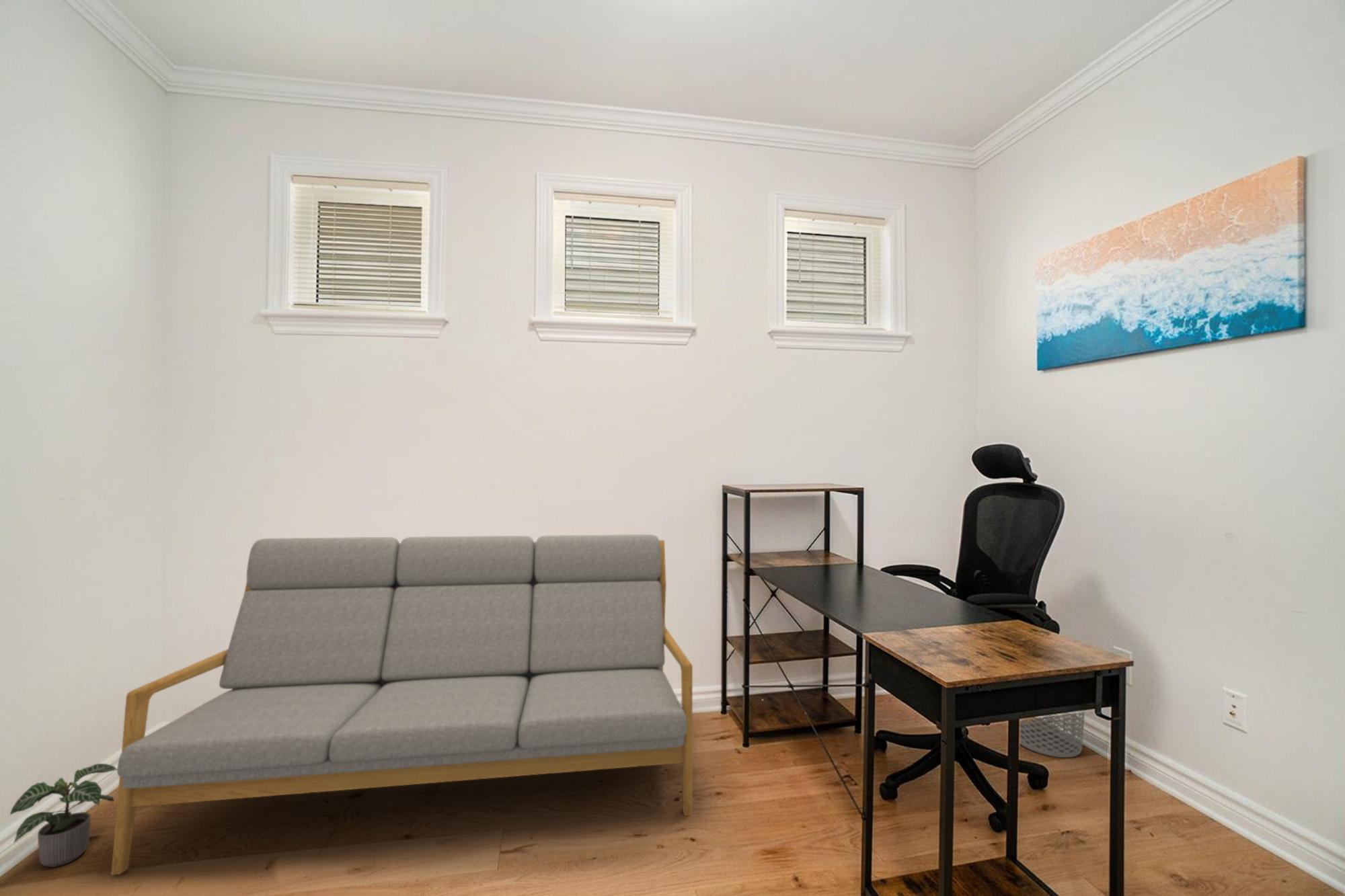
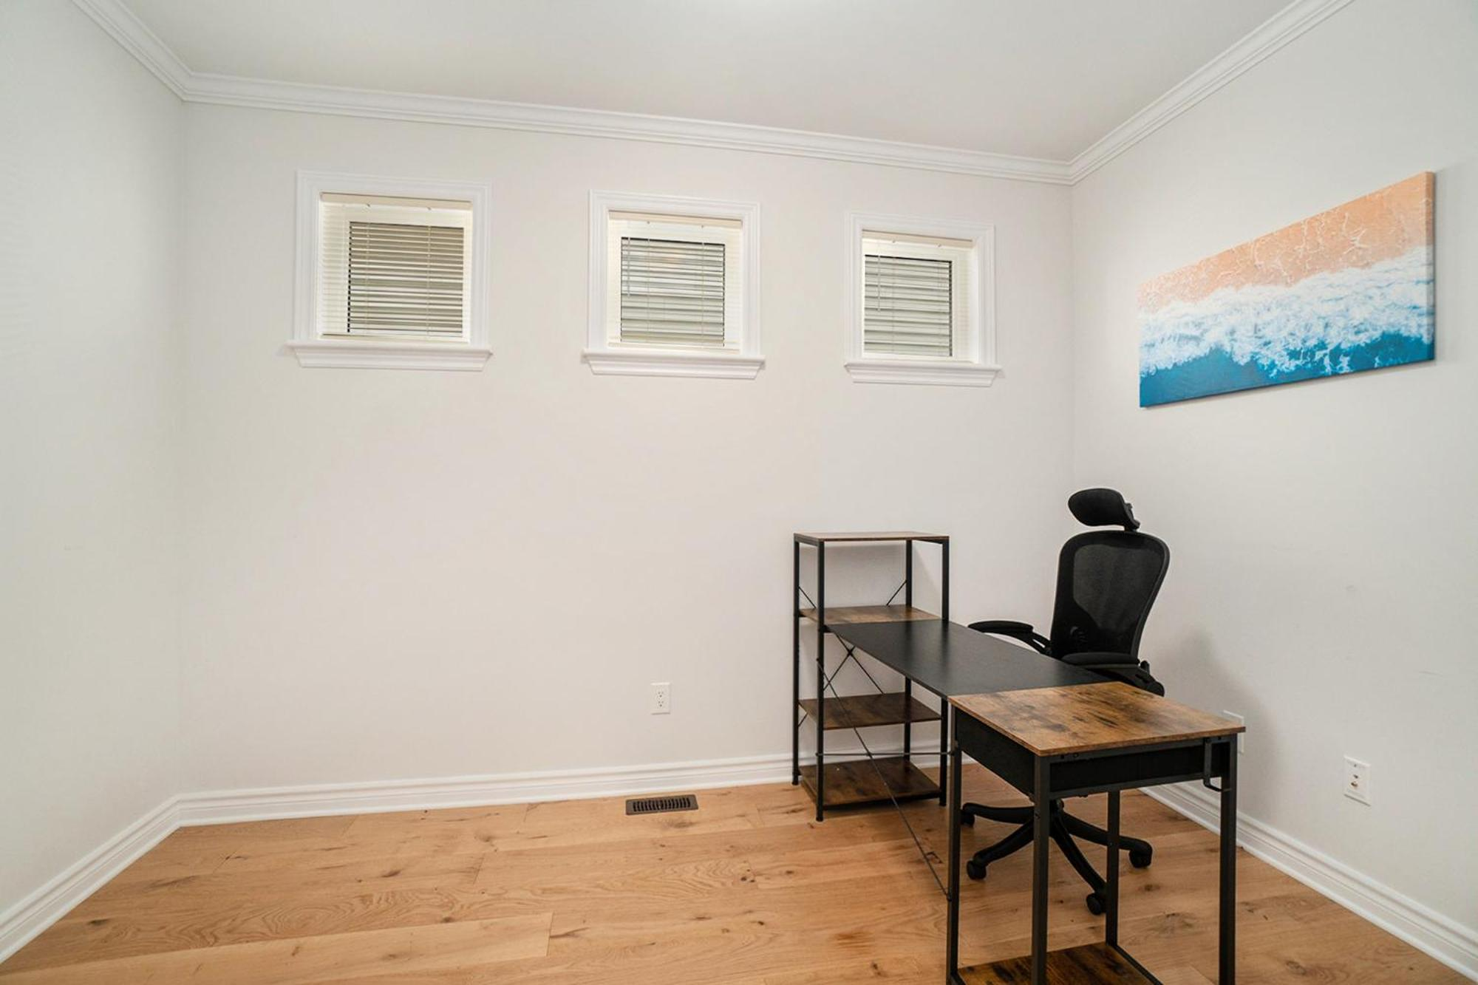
- sofa (452, 663)
- potted plant (65, 815)
- waste bin (1045, 717)
